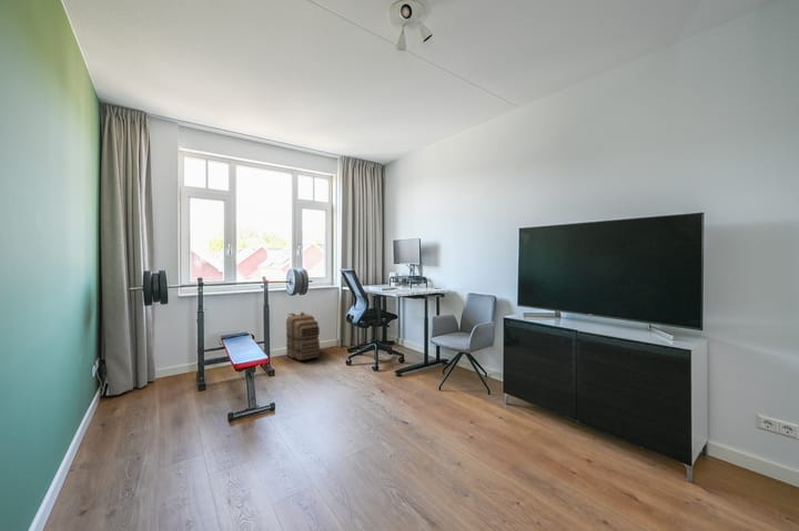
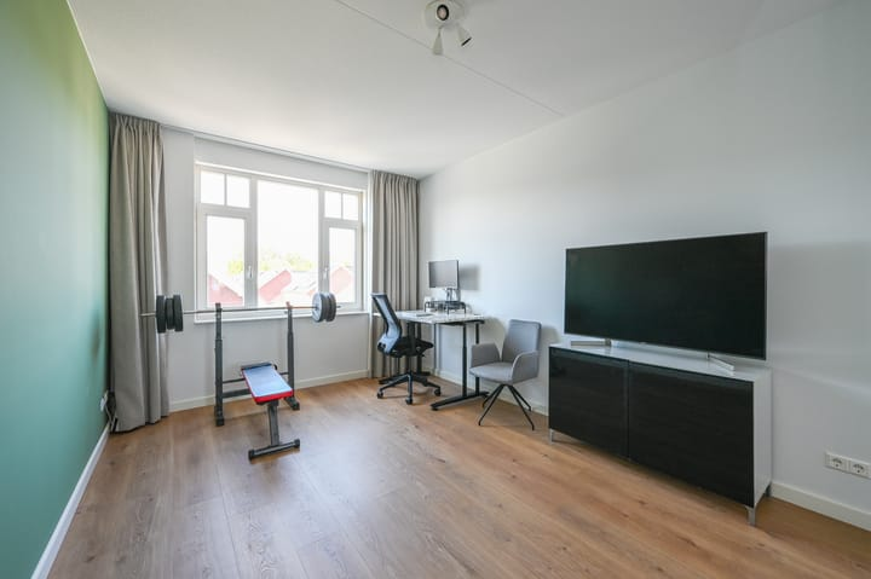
- backpack (302, 335)
